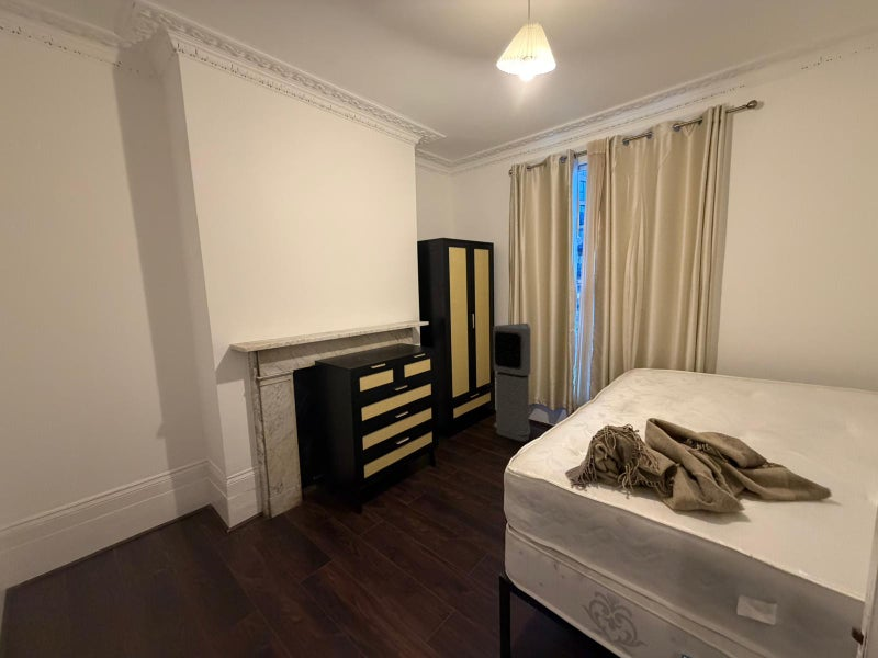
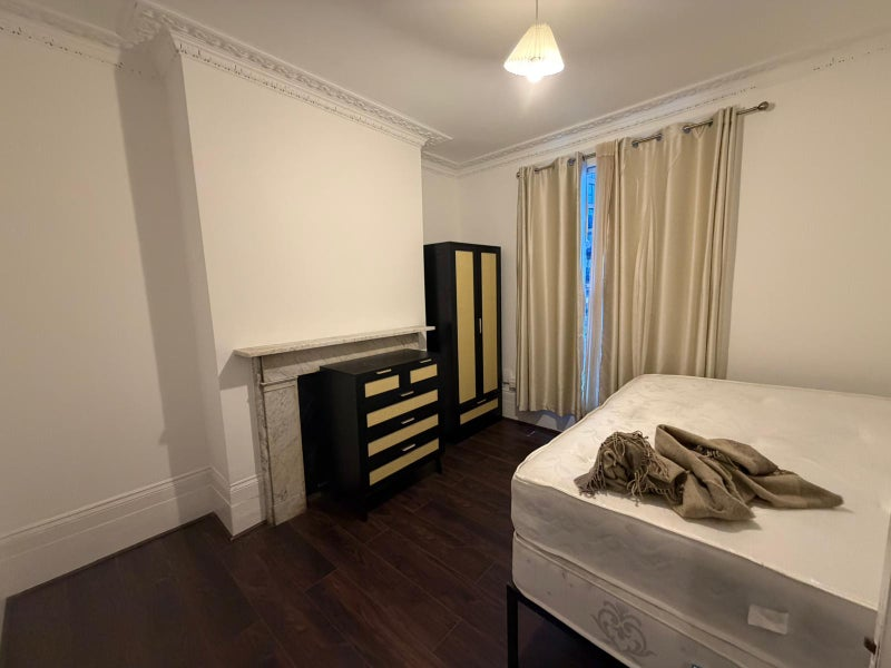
- air purifier (517, 379)
